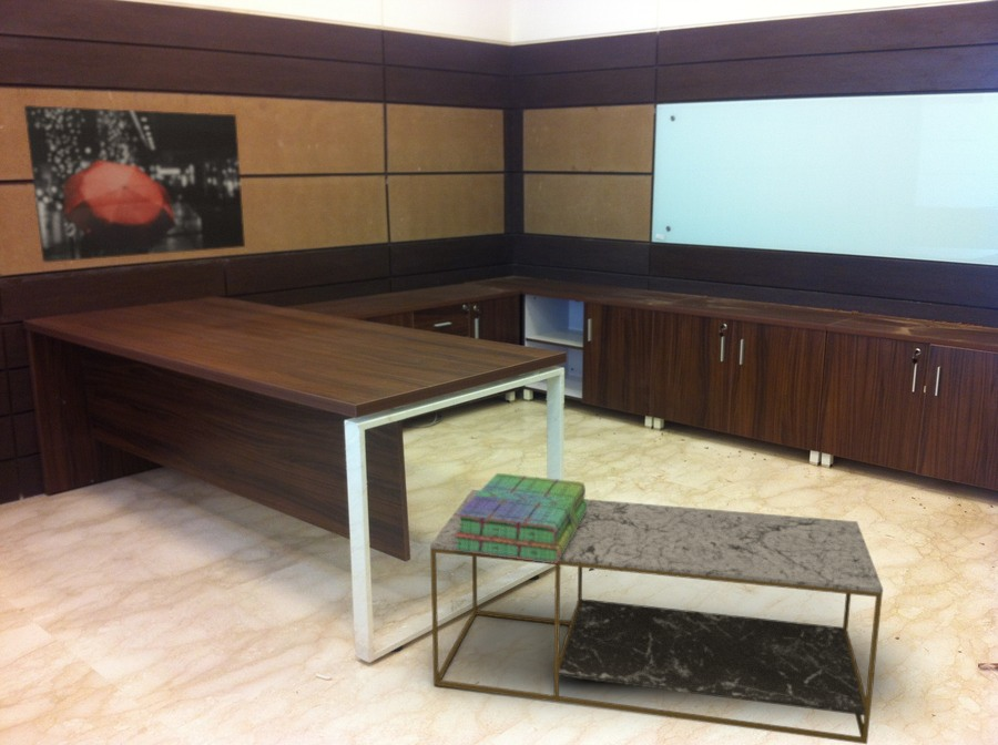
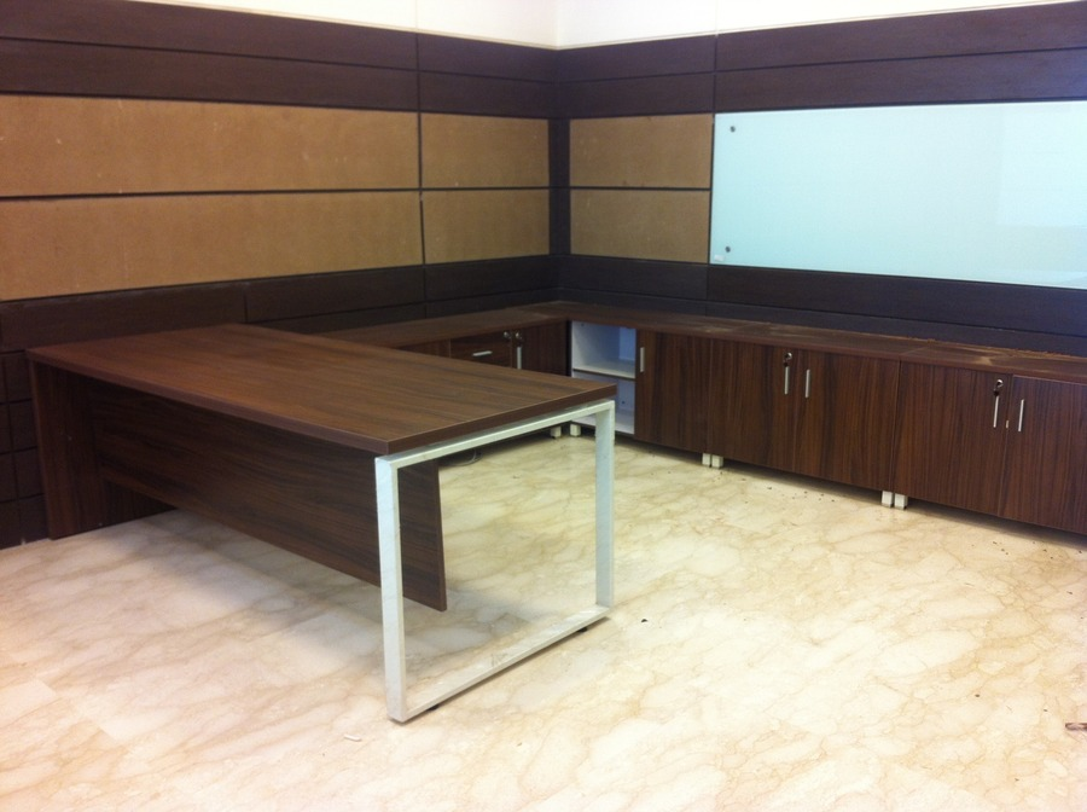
- stack of books (523, 513)
- wall art (145, 183)
- coffee table (646, 606)
